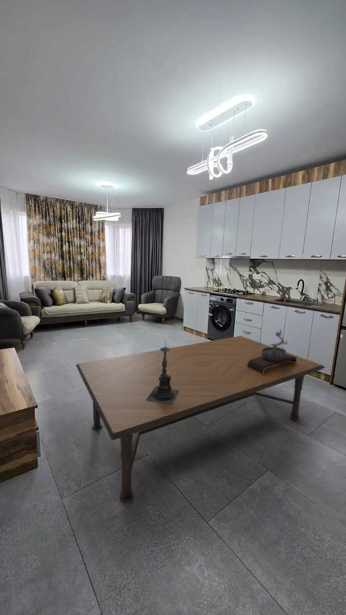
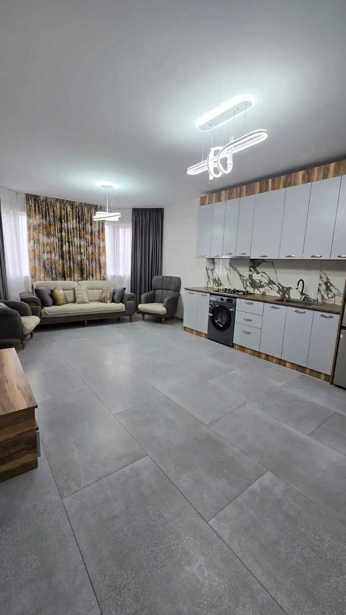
- bonsai tree (274, 346)
- dining table (202, 394)
- candle holder (164, 368)
